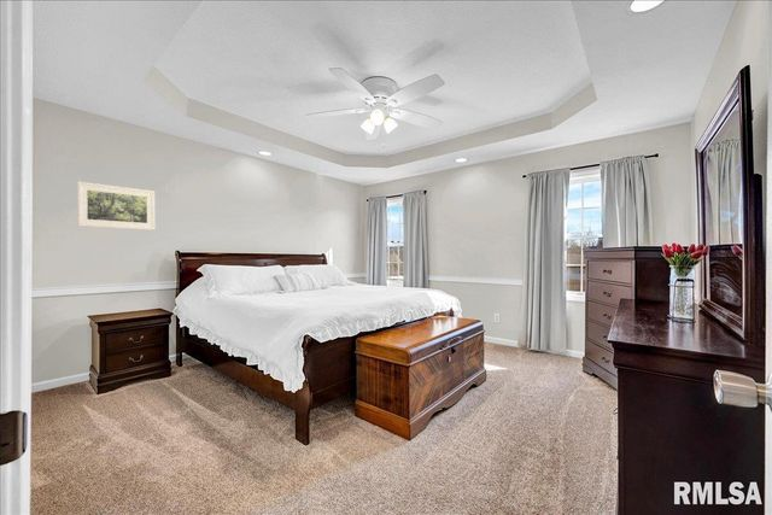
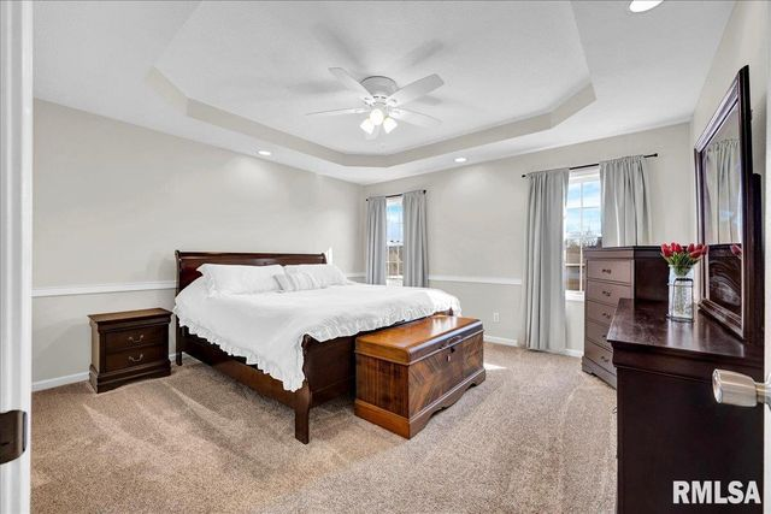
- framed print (118, 207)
